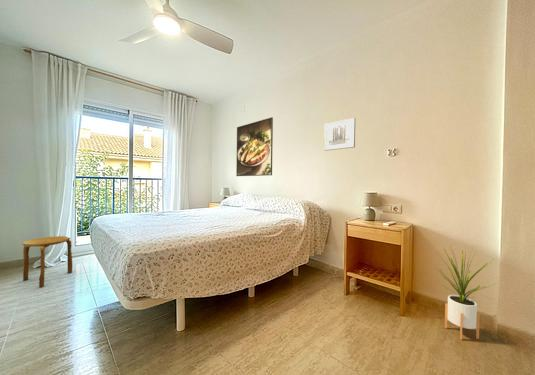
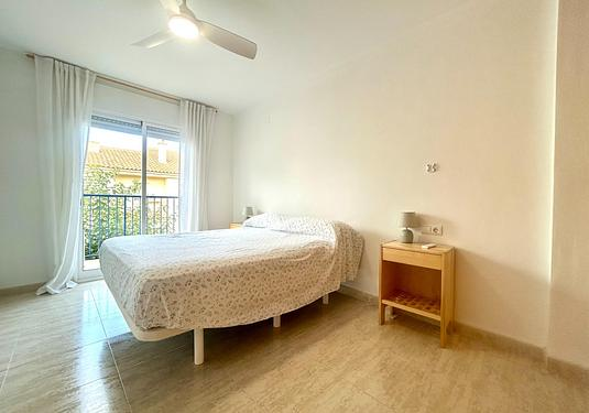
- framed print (253, 149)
- wall art (339, 135)
- stool (44, 259)
- house plant (463, 289)
